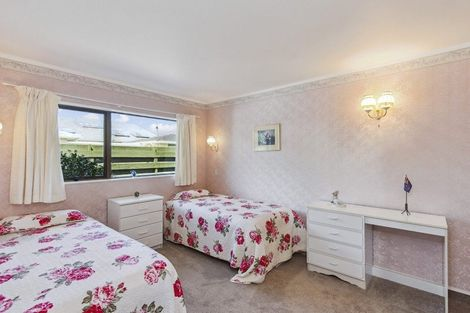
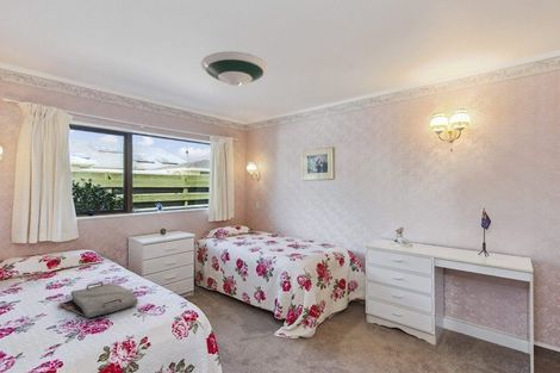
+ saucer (235, 75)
+ serving tray (97, 298)
